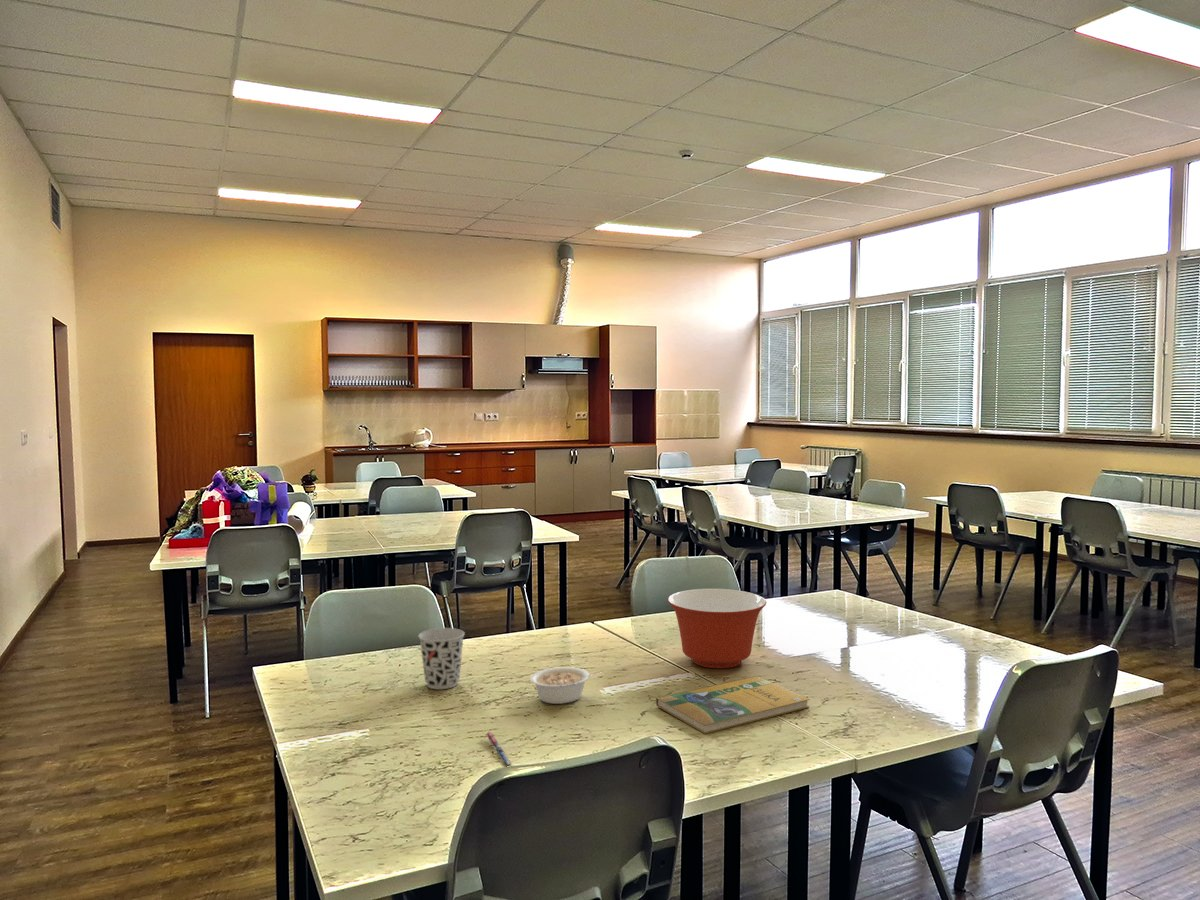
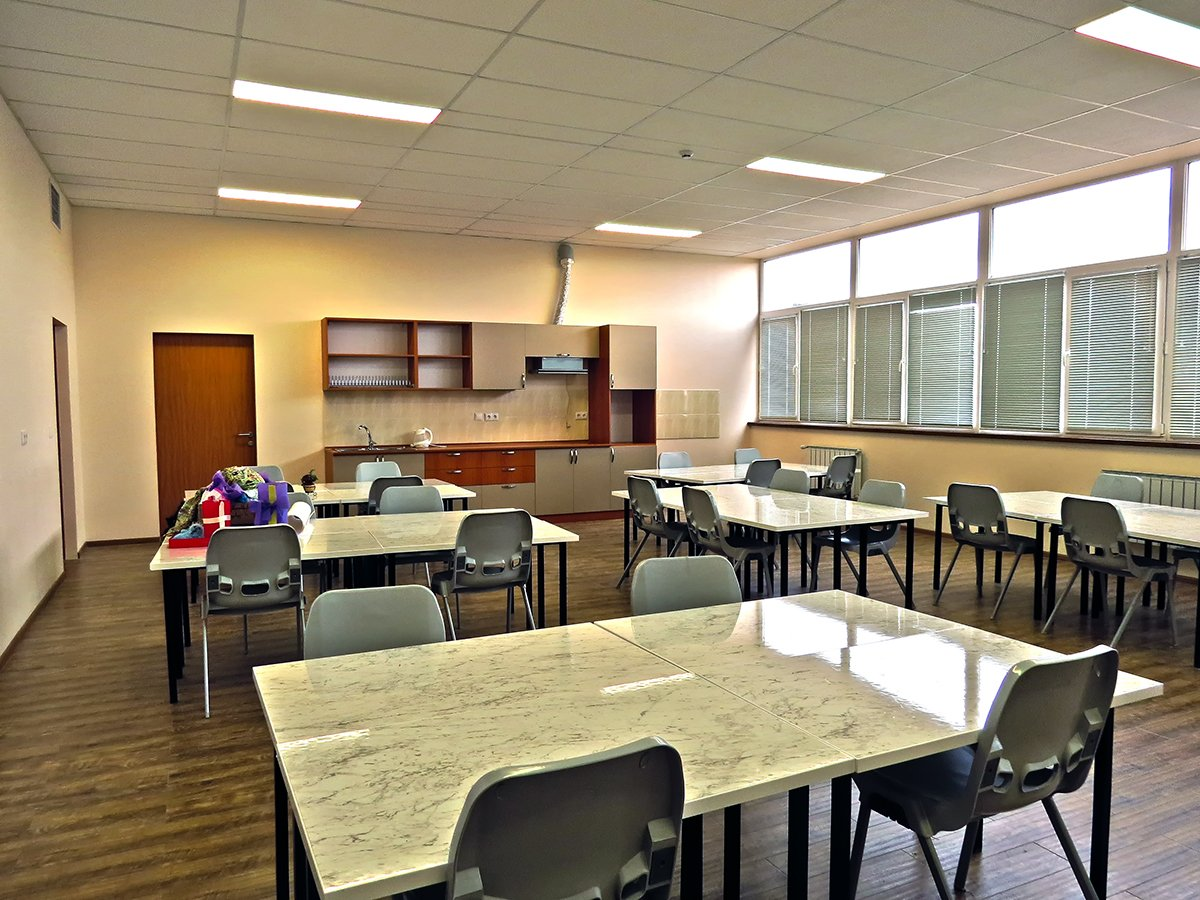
- cup (442, 659)
- legume (562, 684)
- mixing bowl (716, 630)
- pen (498, 747)
- booklet (732, 702)
